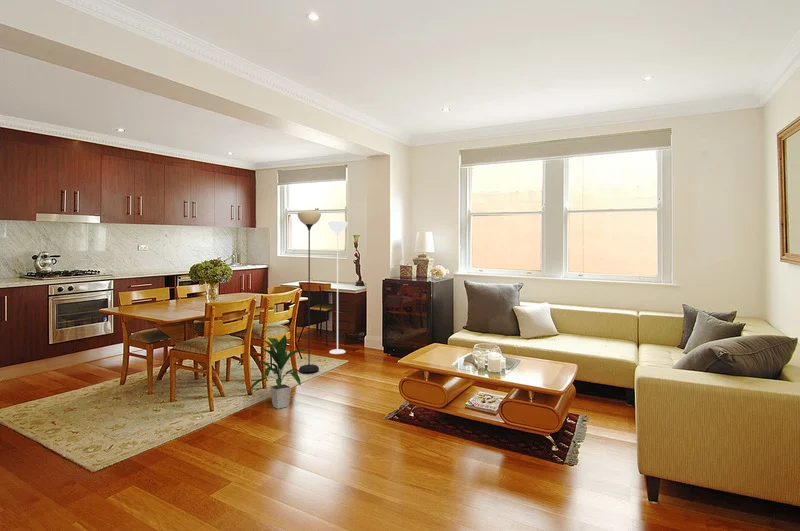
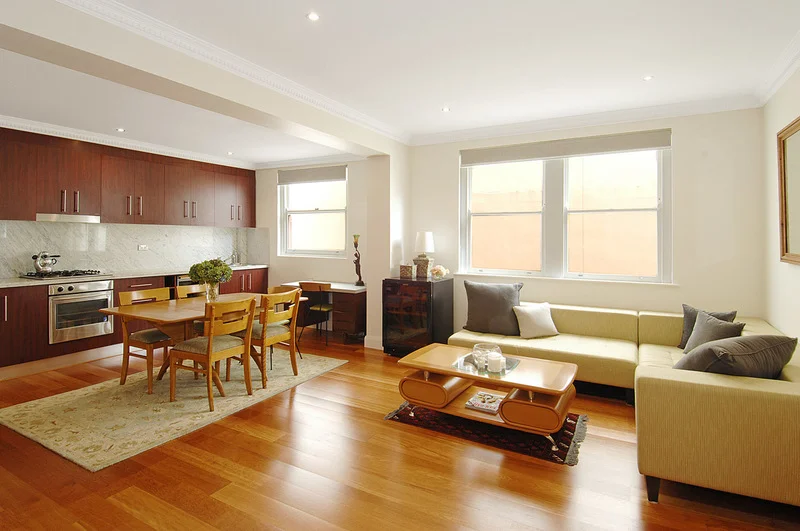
- indoor plant (277, 369)
- floor lamp (337, 289)
